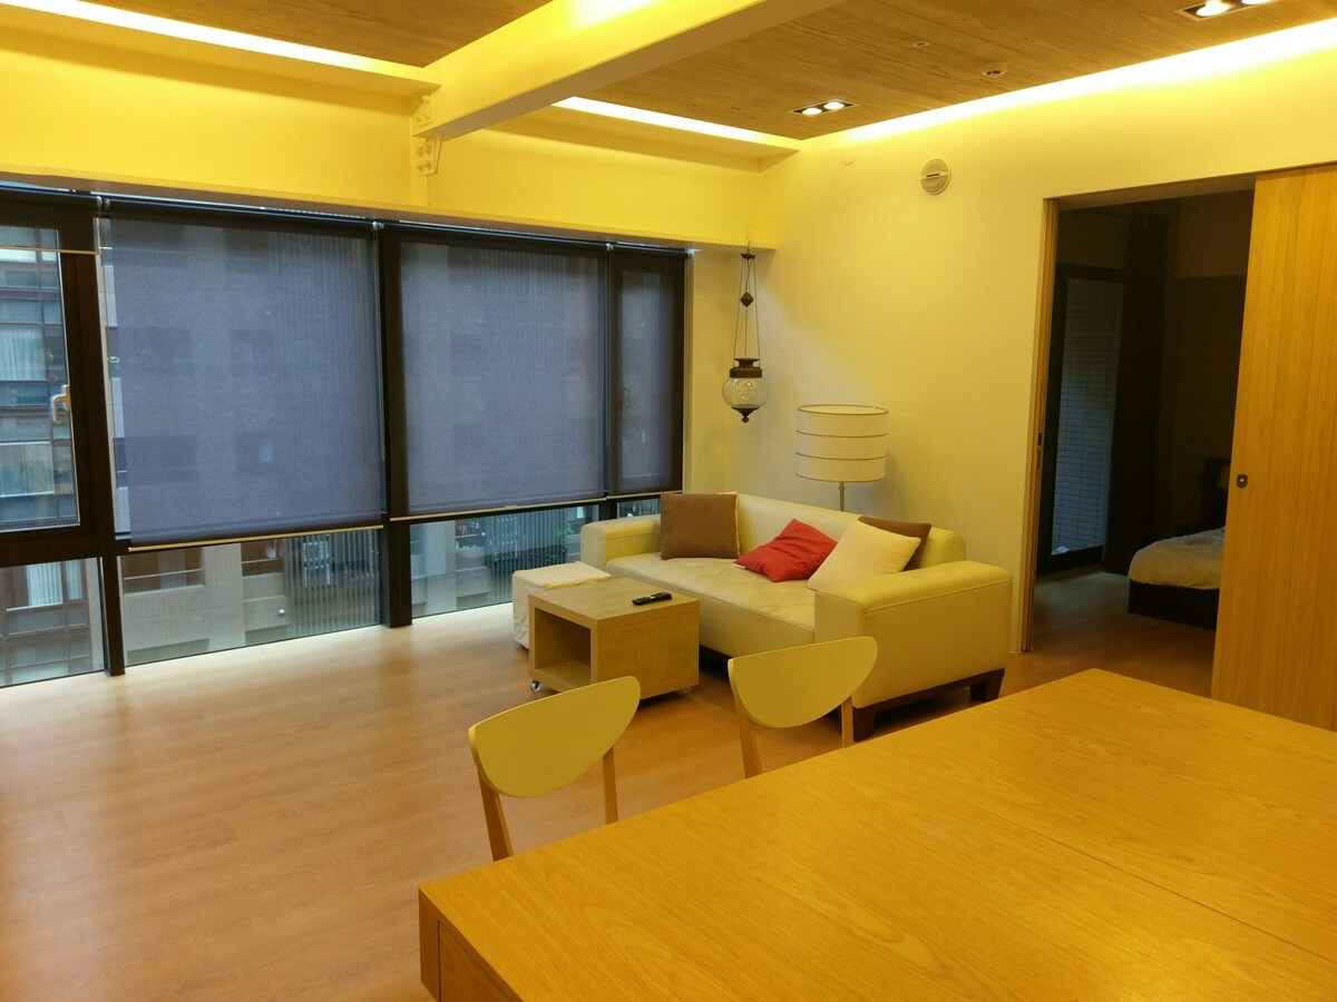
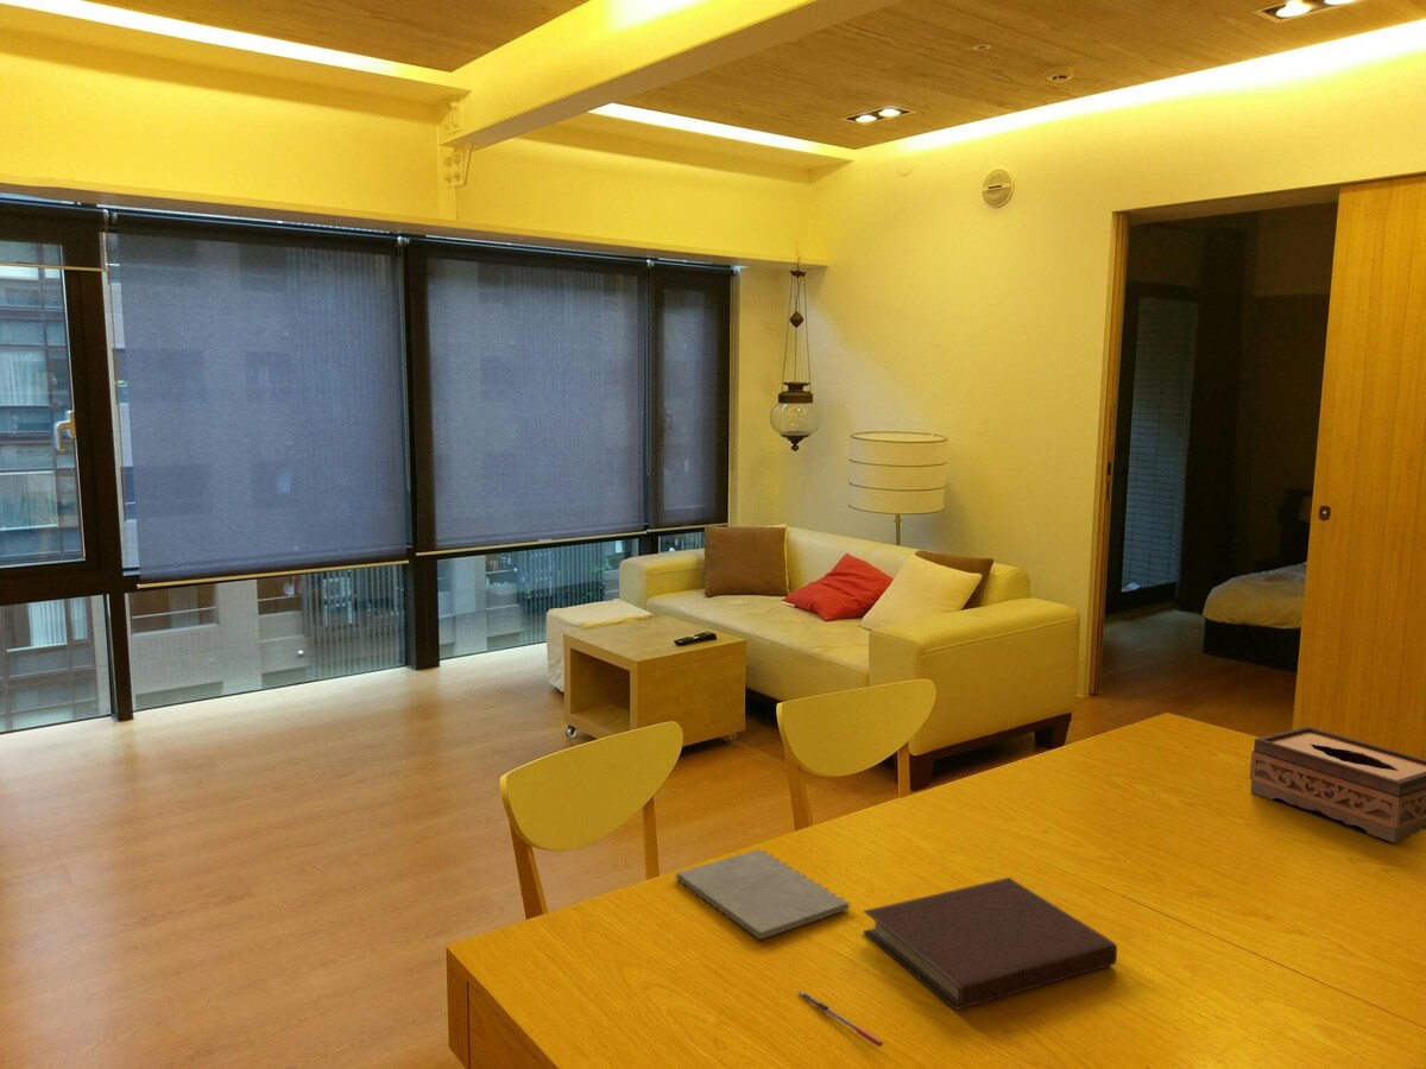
+ pen (838, 1016)
+ notebook (986, 937)
+ notepad (759, 890)
+ tissue box (1346, 779)
